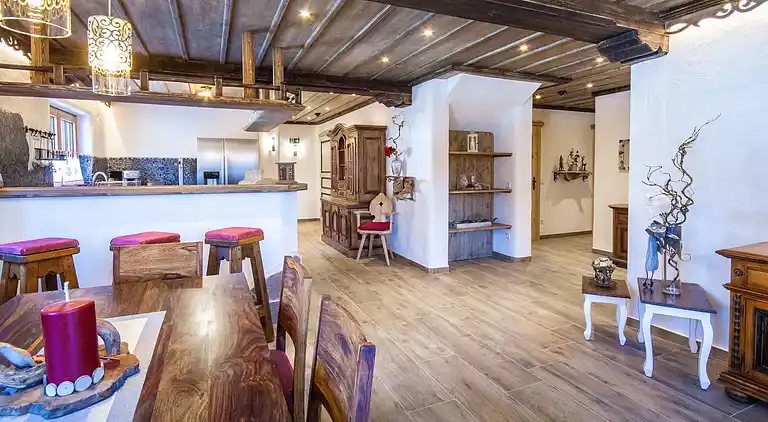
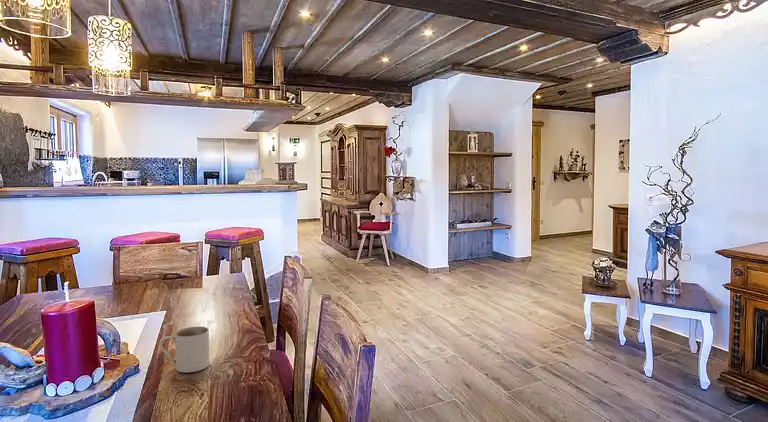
+ mug (184, 349)
